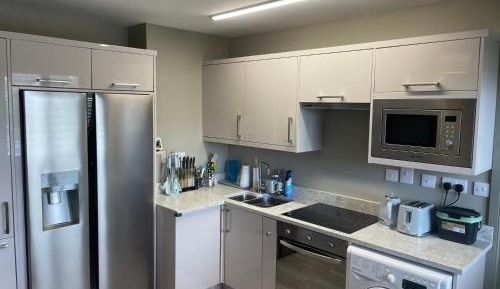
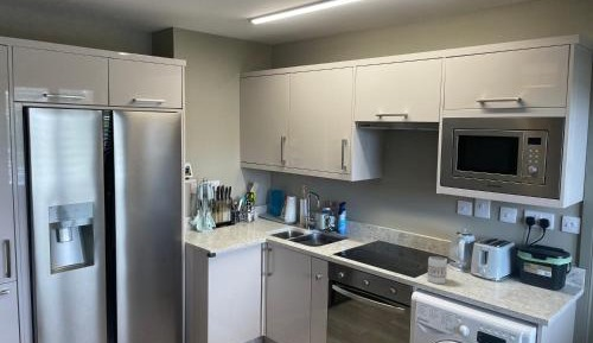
+ mug (436, 269)
